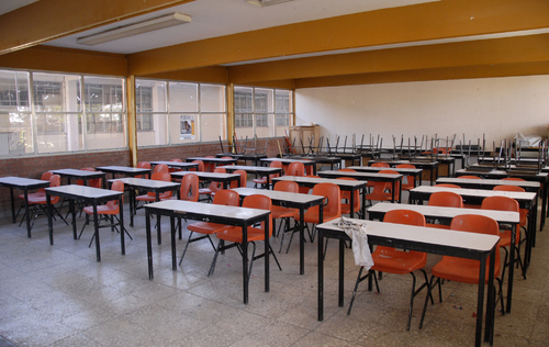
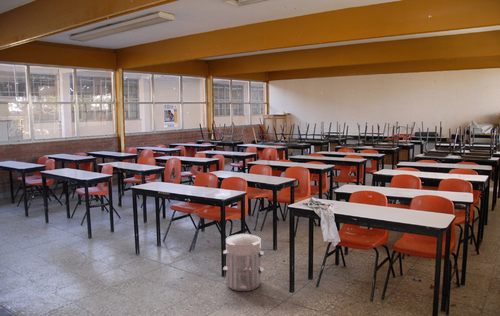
+ waste bin (243, 258)
